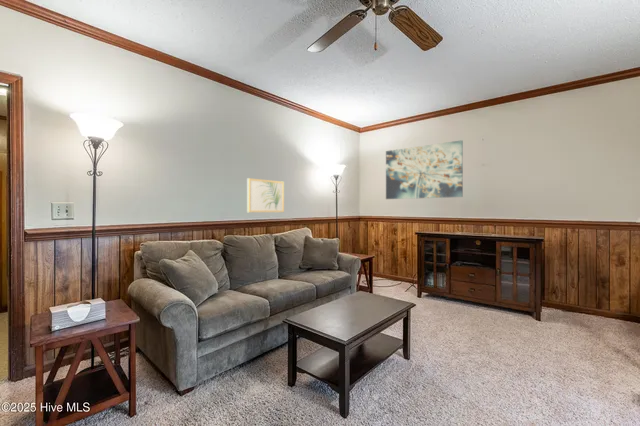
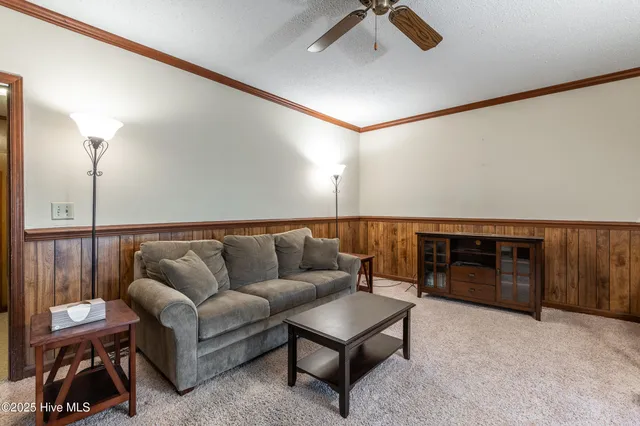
- wall art (421, 172)
- wall art (266, 196)
